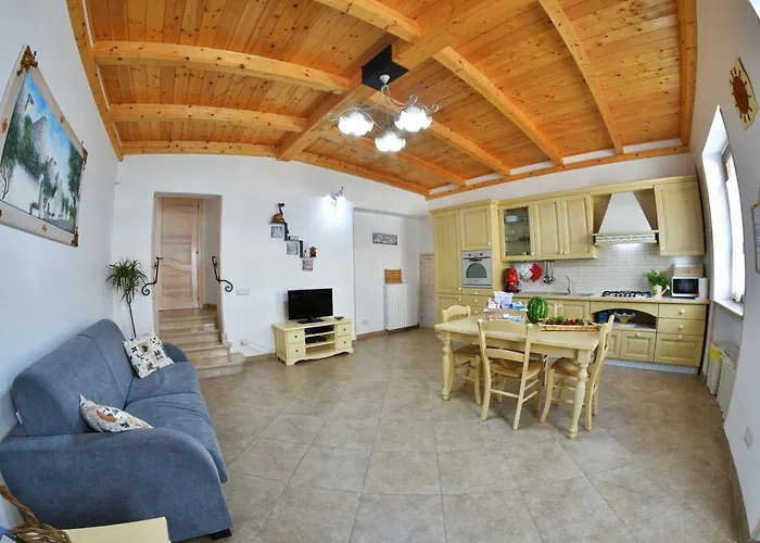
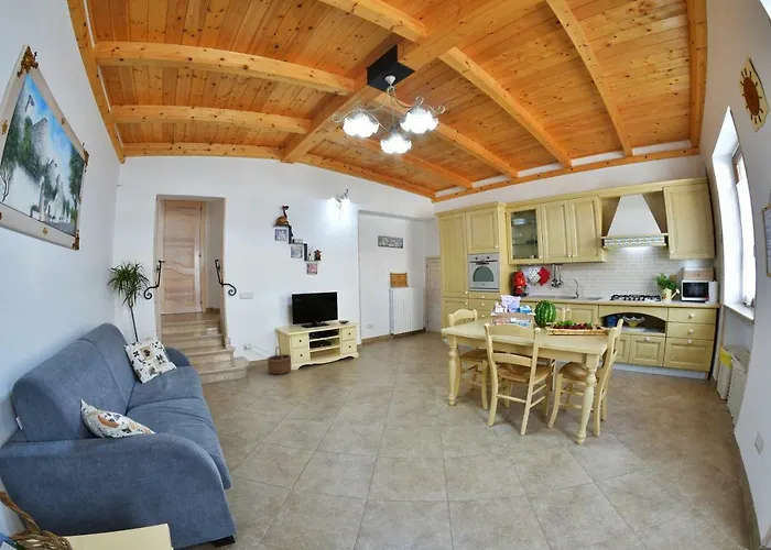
+ wicker basket (279, 359)
